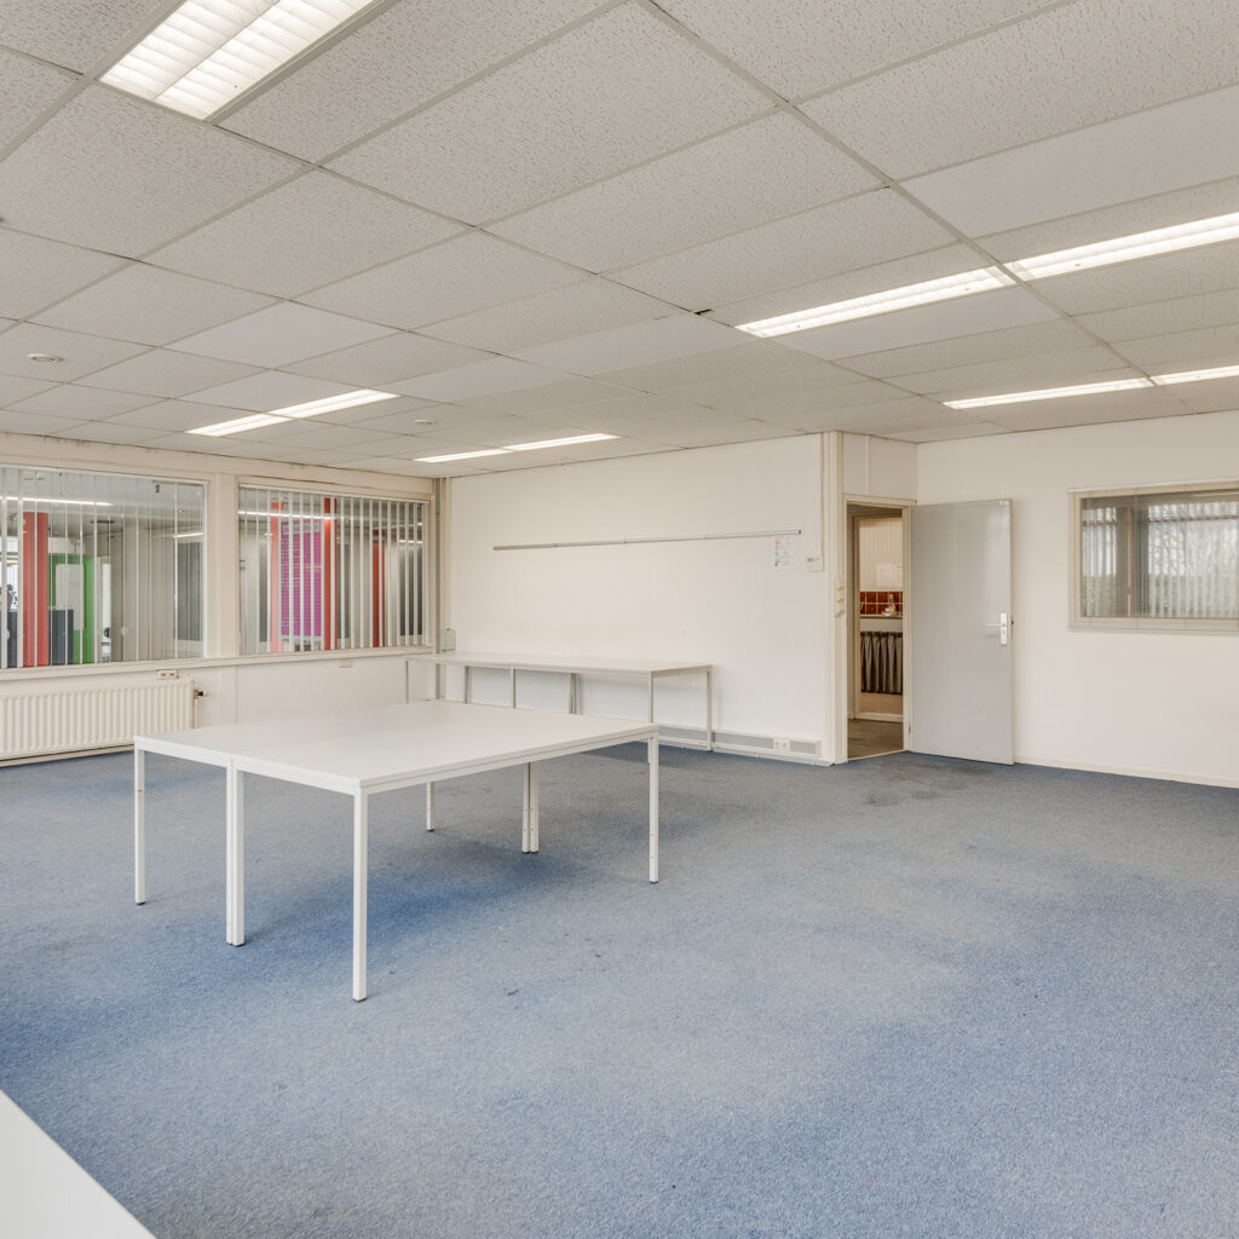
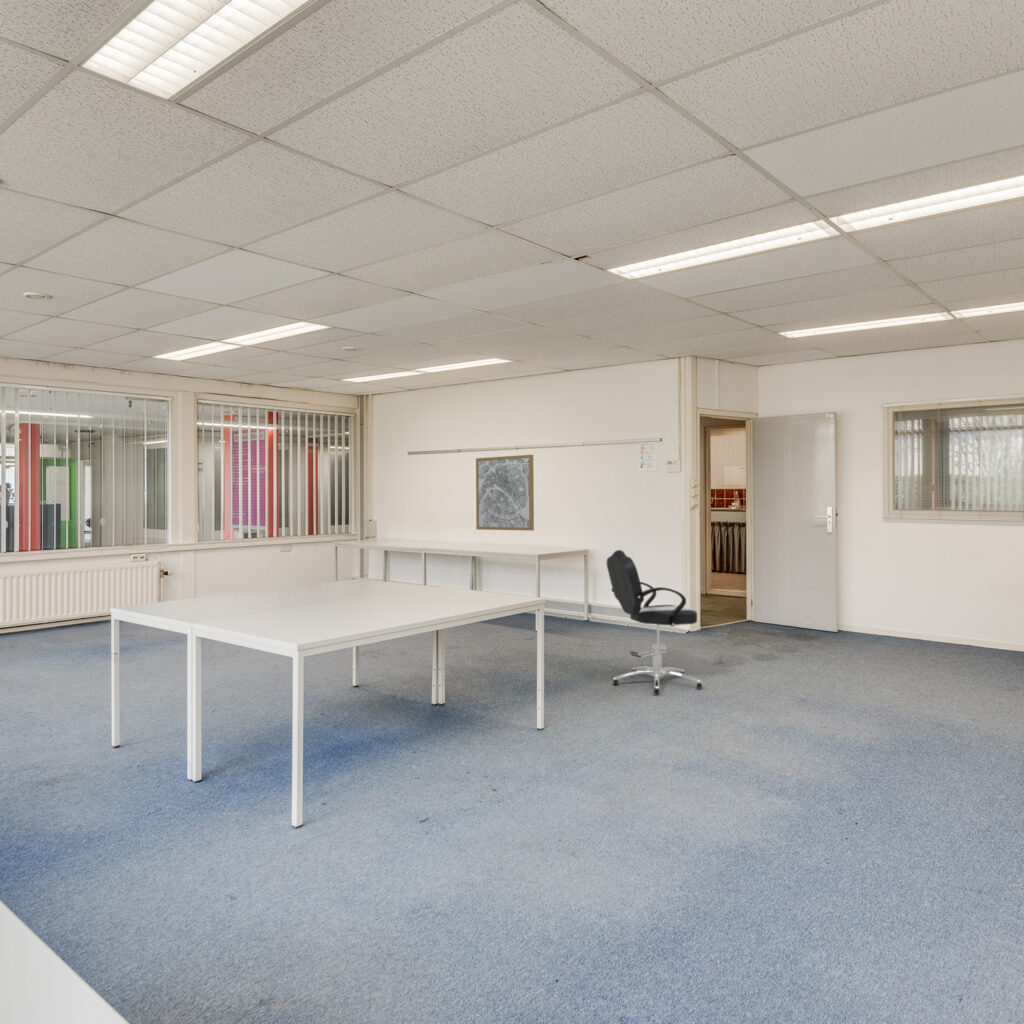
+ office chair (653, 616)
+ wall art (504, 493)
